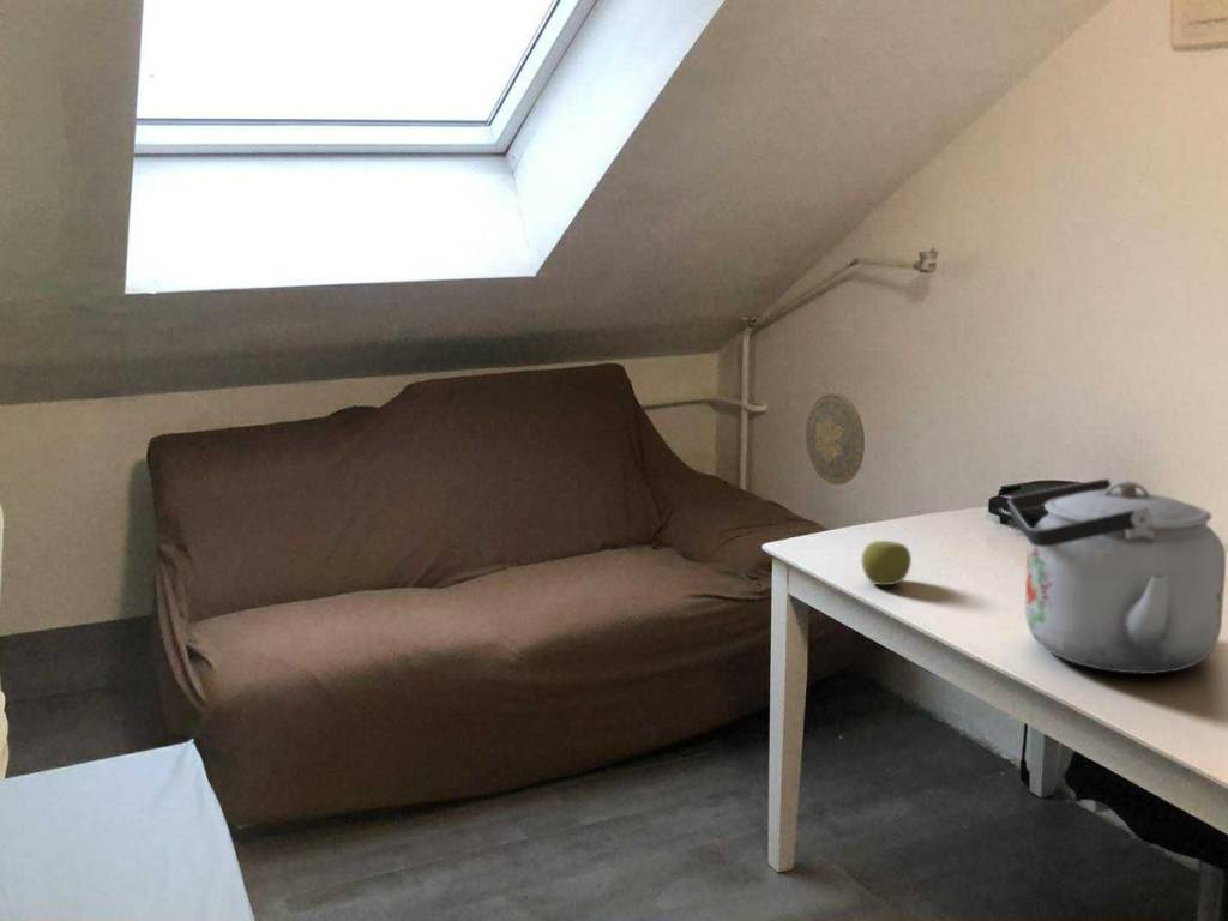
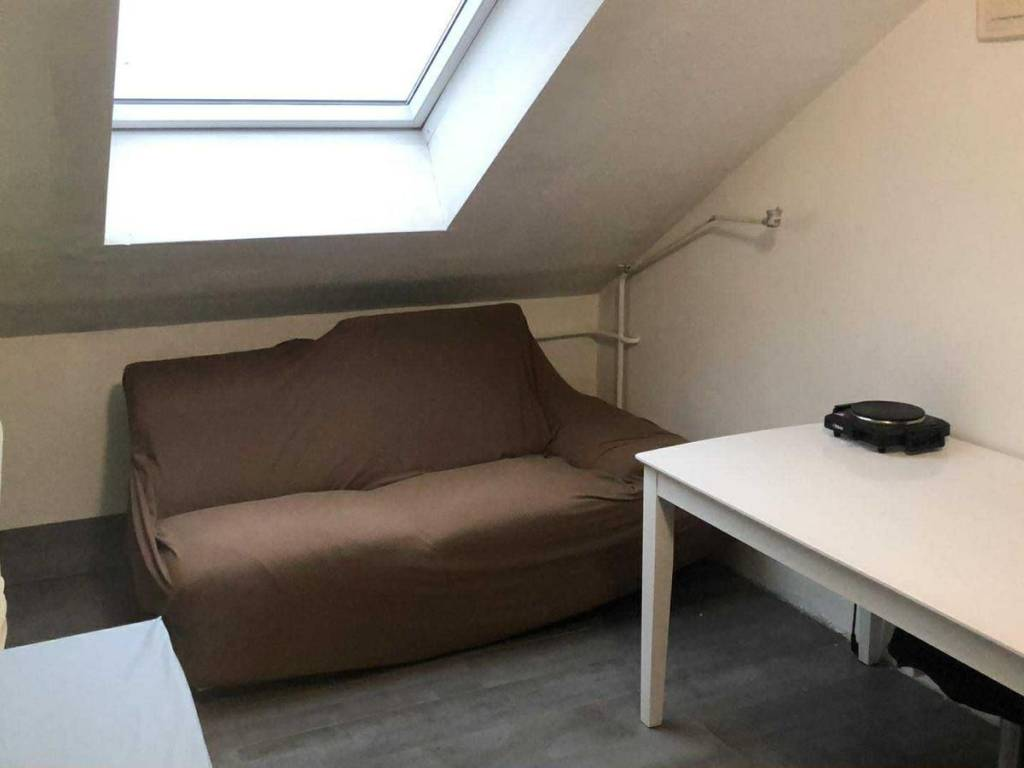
- decorative plate (830, 439)
- apple (885, 561)
- kettle (1120, 573)
